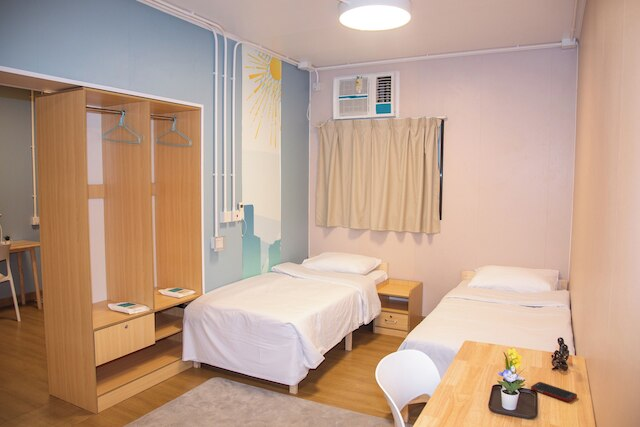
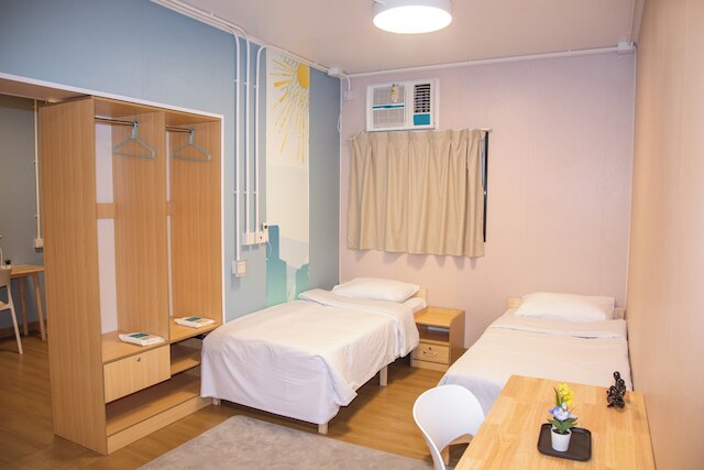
- cell phone (553, 391)
